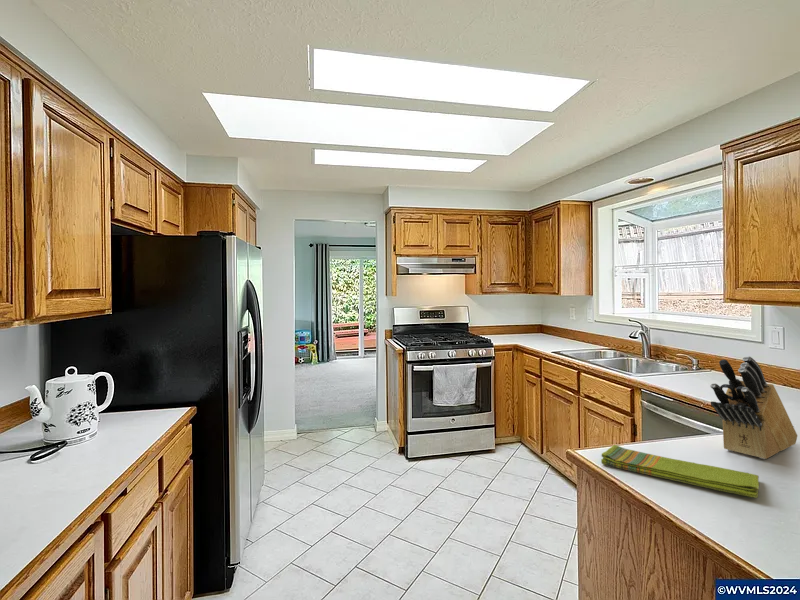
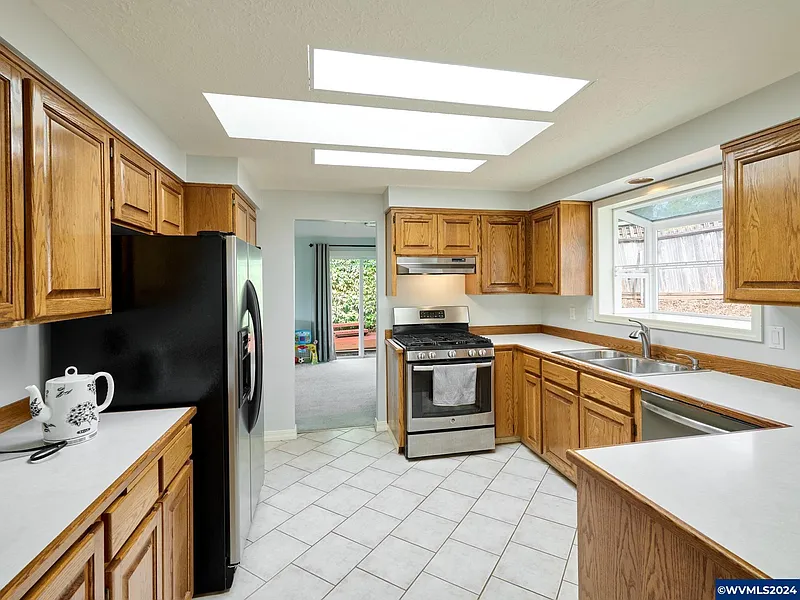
- knife block (753, 401)
- dish towel (675, 466)
